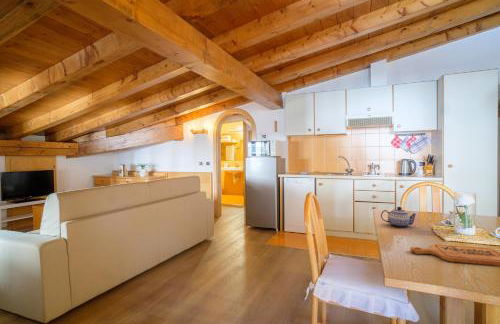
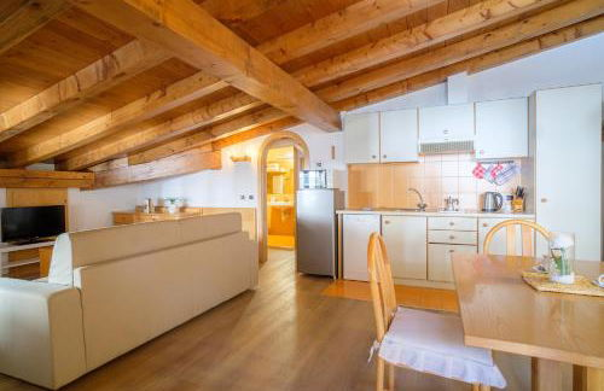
- teapot (398, 215)
- cutting board (455, 253)
